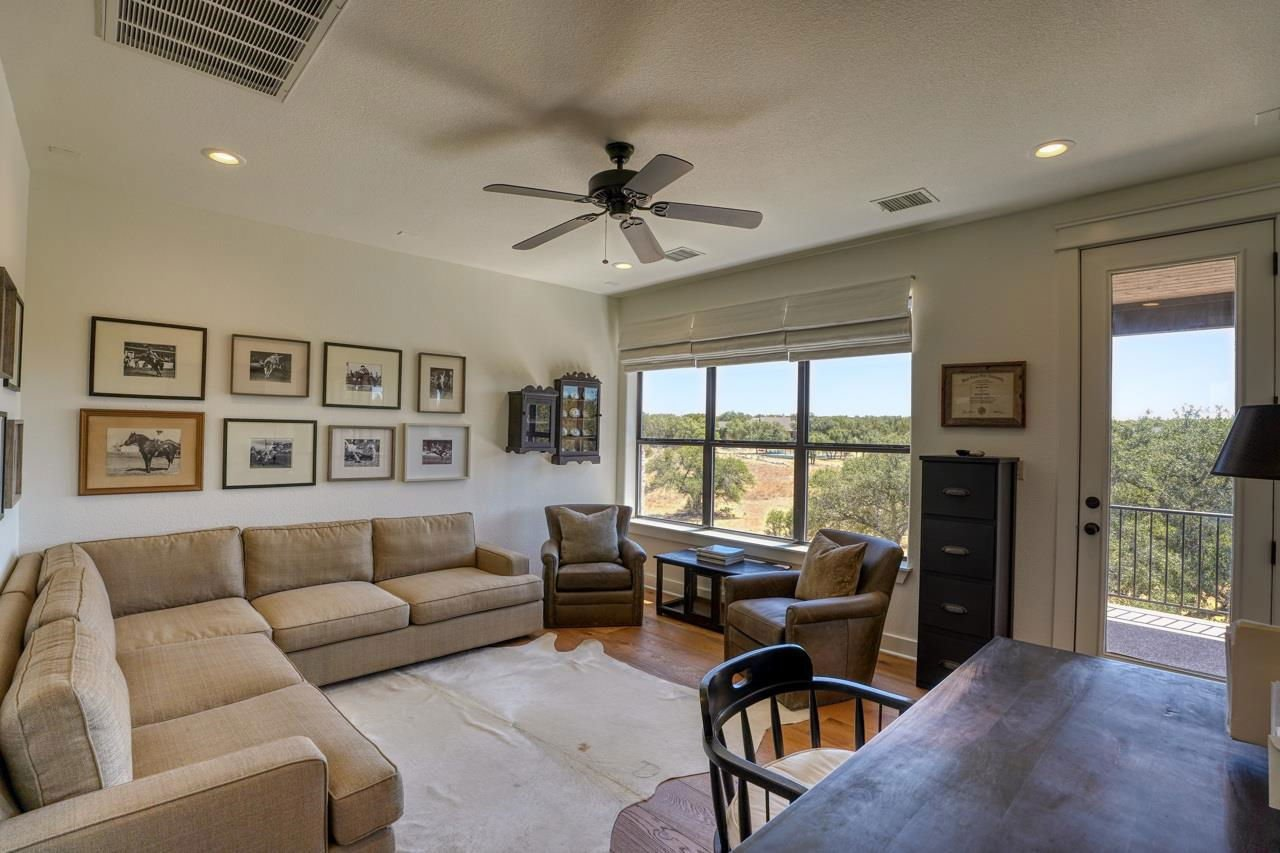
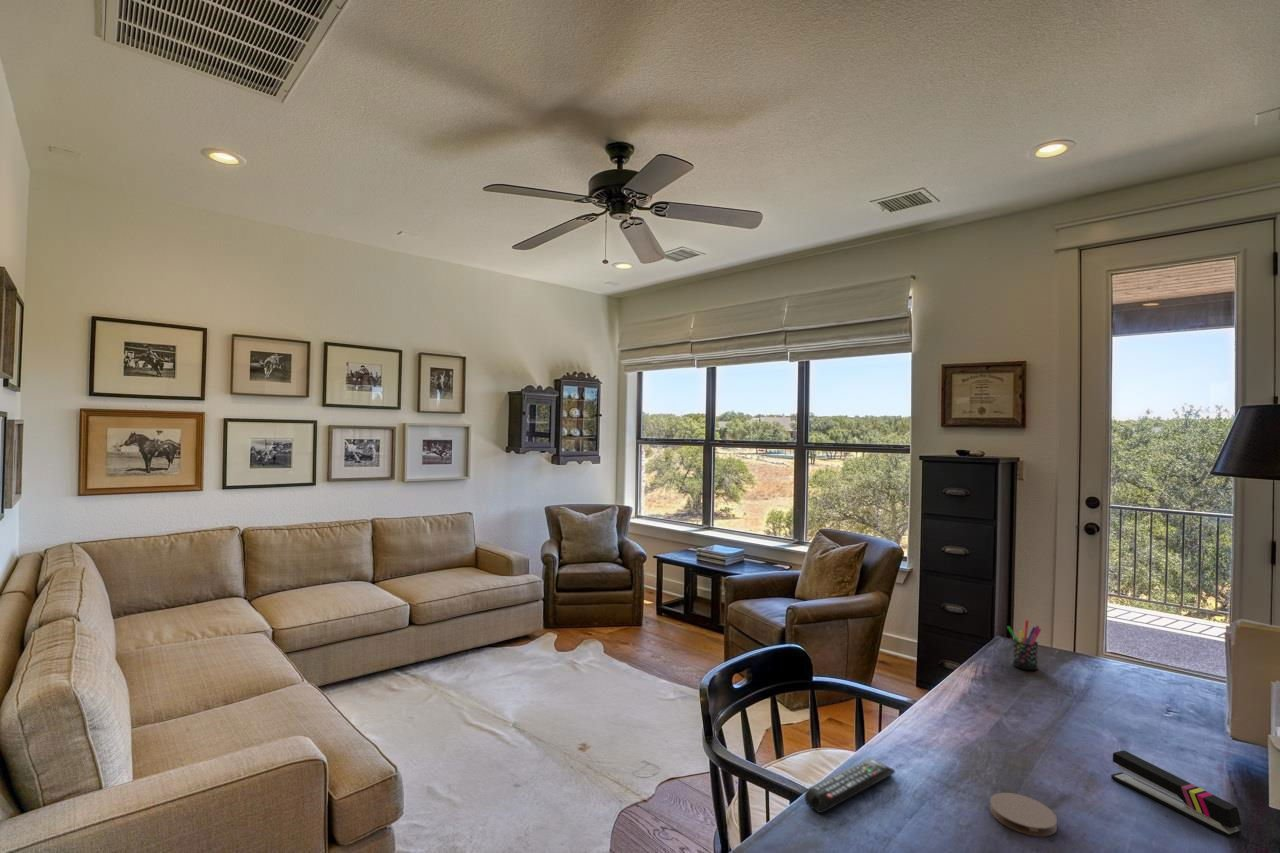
+ stapler (1171, 789)
+ remote control (851, 783)
+ pen holder (1022, 643)
+ coaster (1022, 813)
